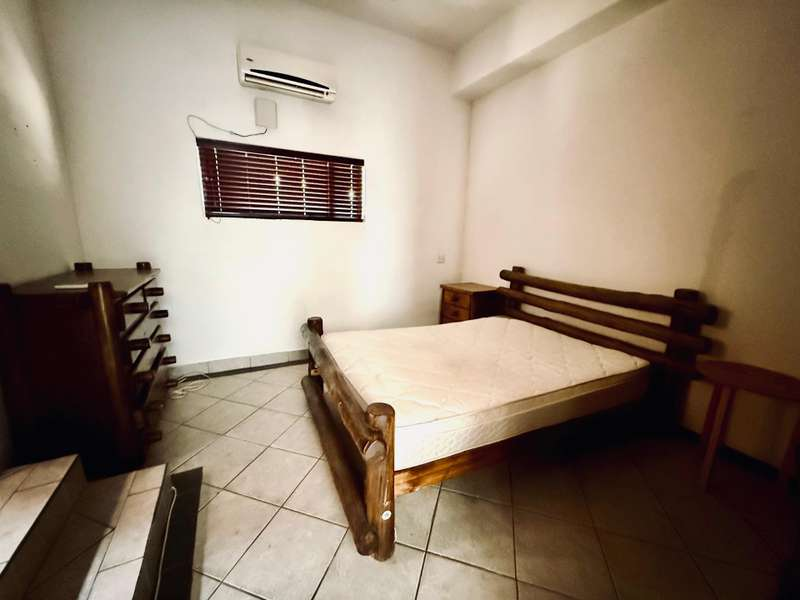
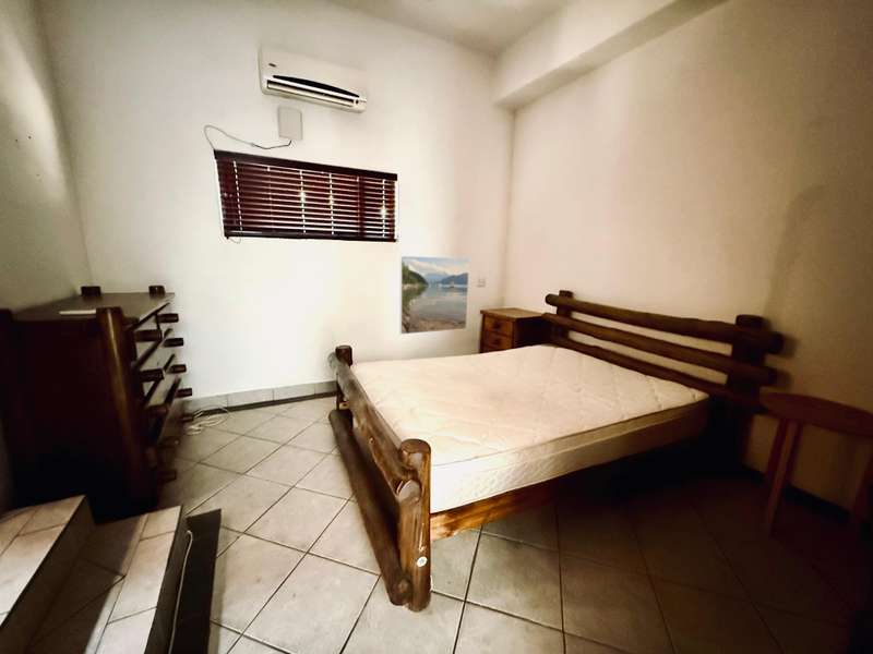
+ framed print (435, 294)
